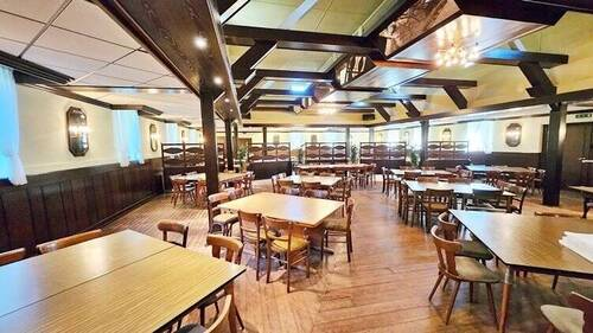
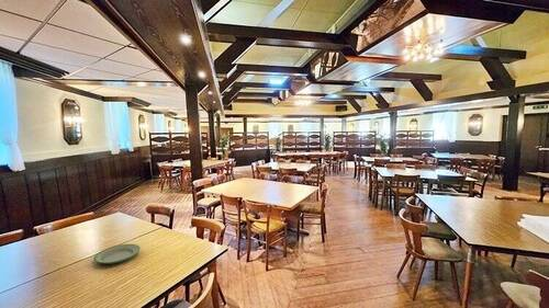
+ plate (117, 254)
